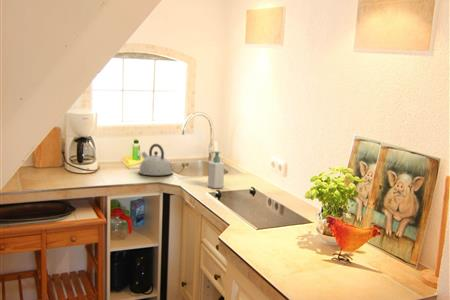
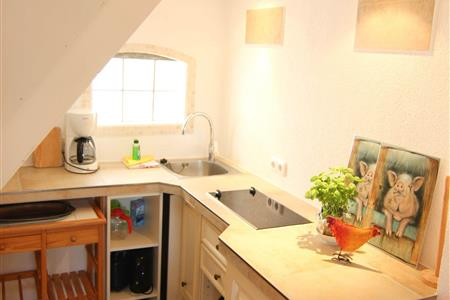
- kettle (154, 158)
- soap bottle (216, 169)
